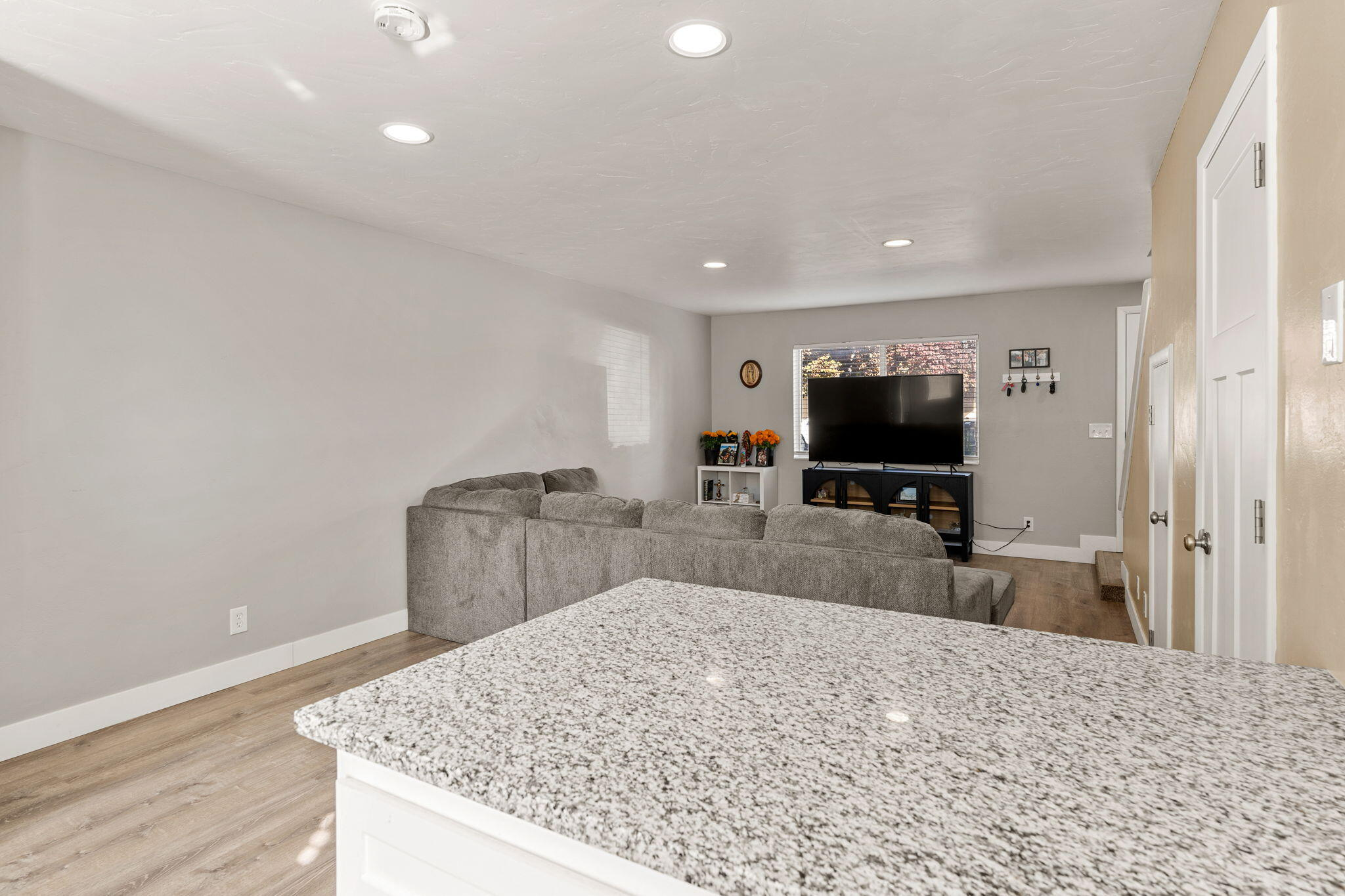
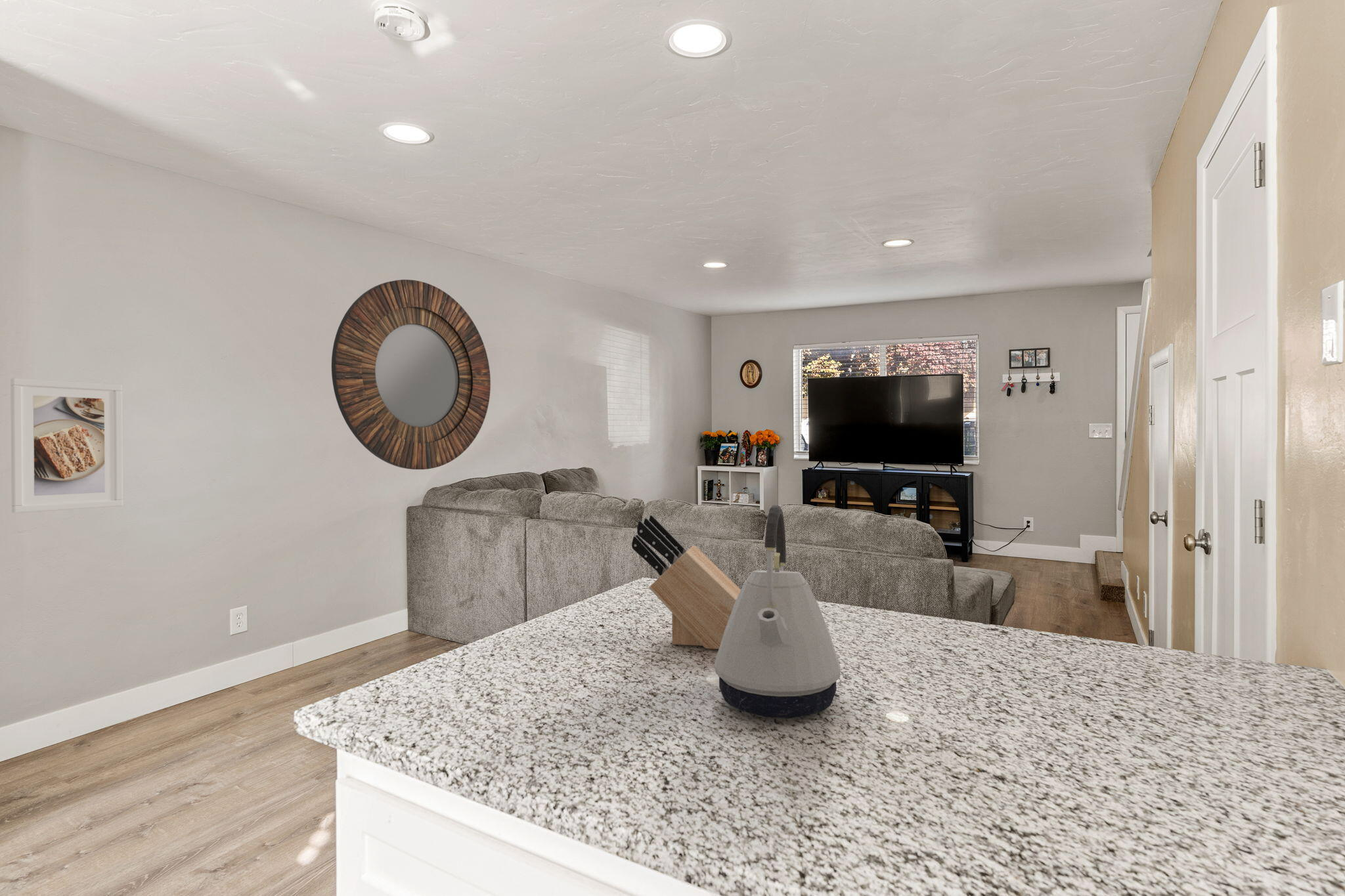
+ knife block (707, 580)
+ kettle (776, 605)
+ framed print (70, 445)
+ home mirror (420, 375)
